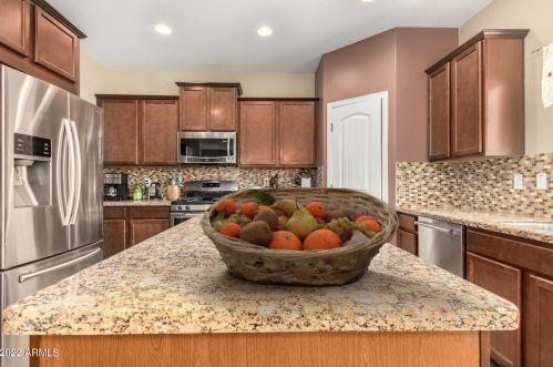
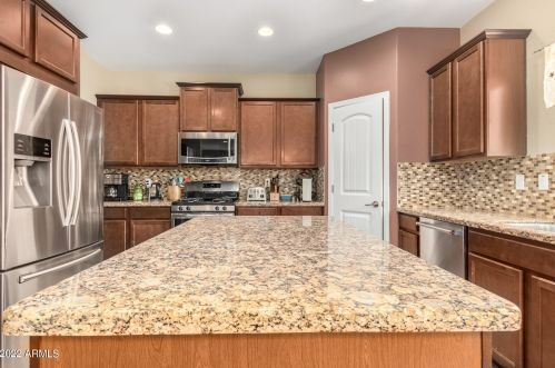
- fruit basket (296, 227)
